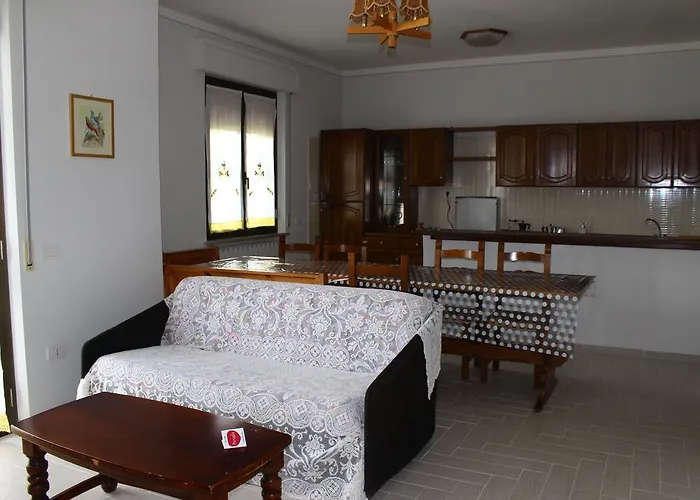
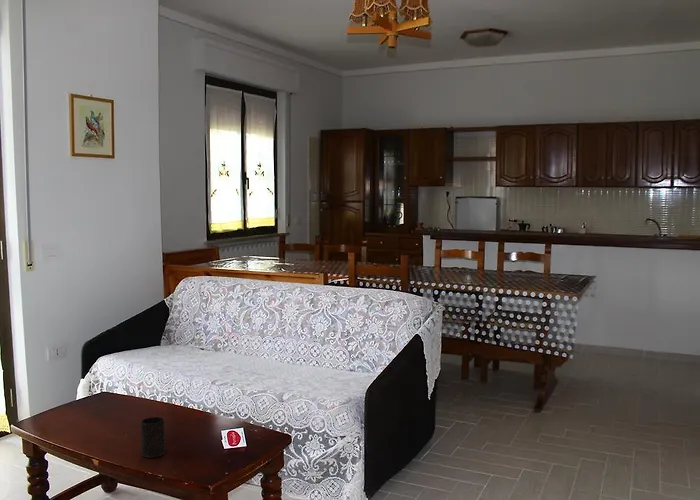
+ cup (153, 437)
